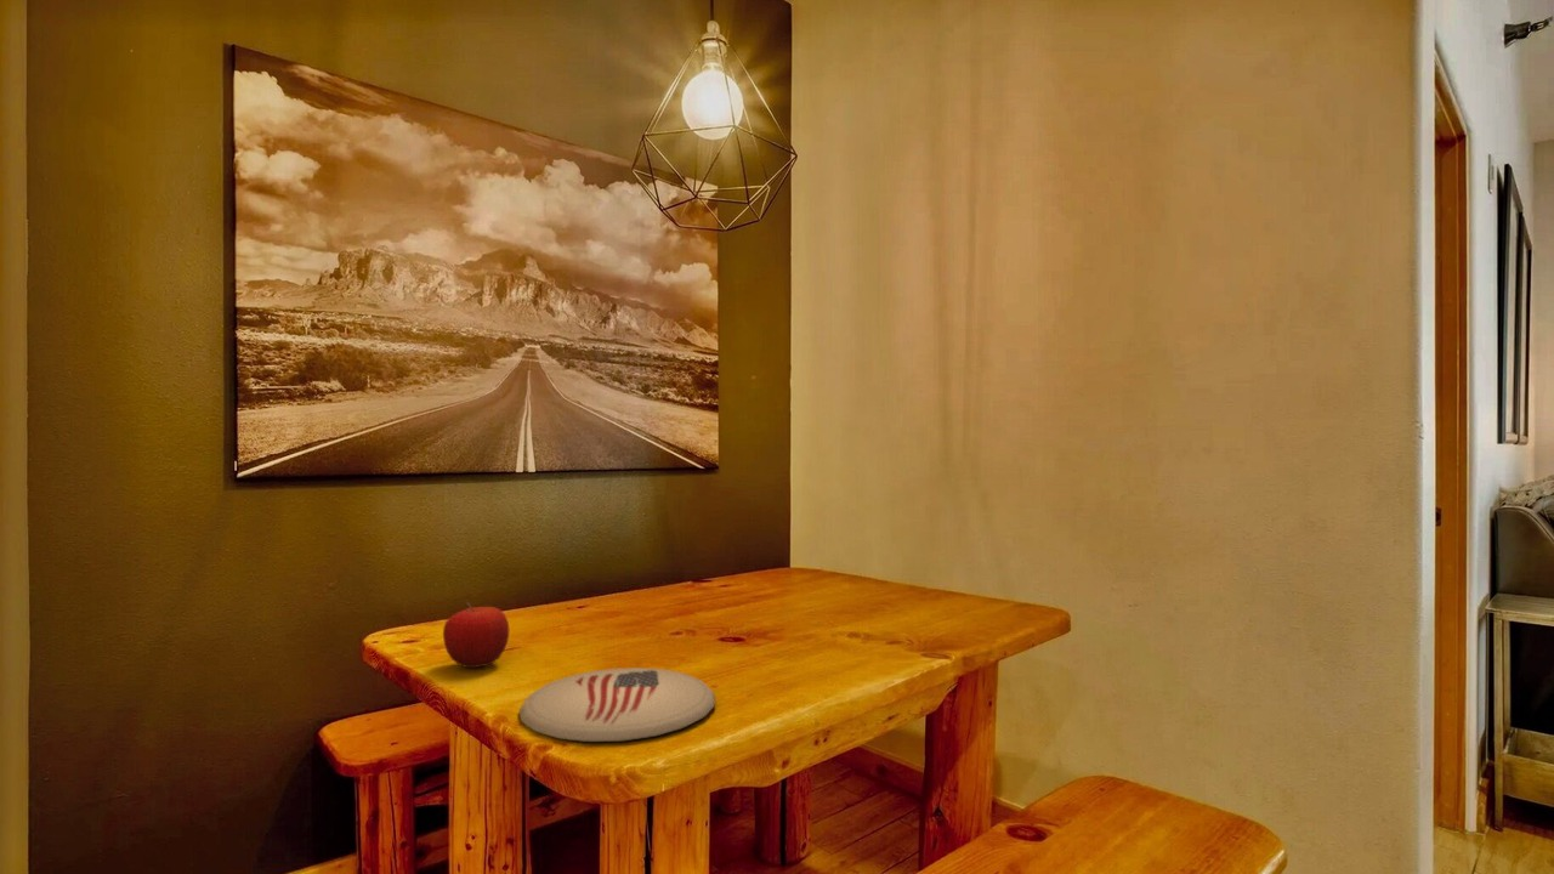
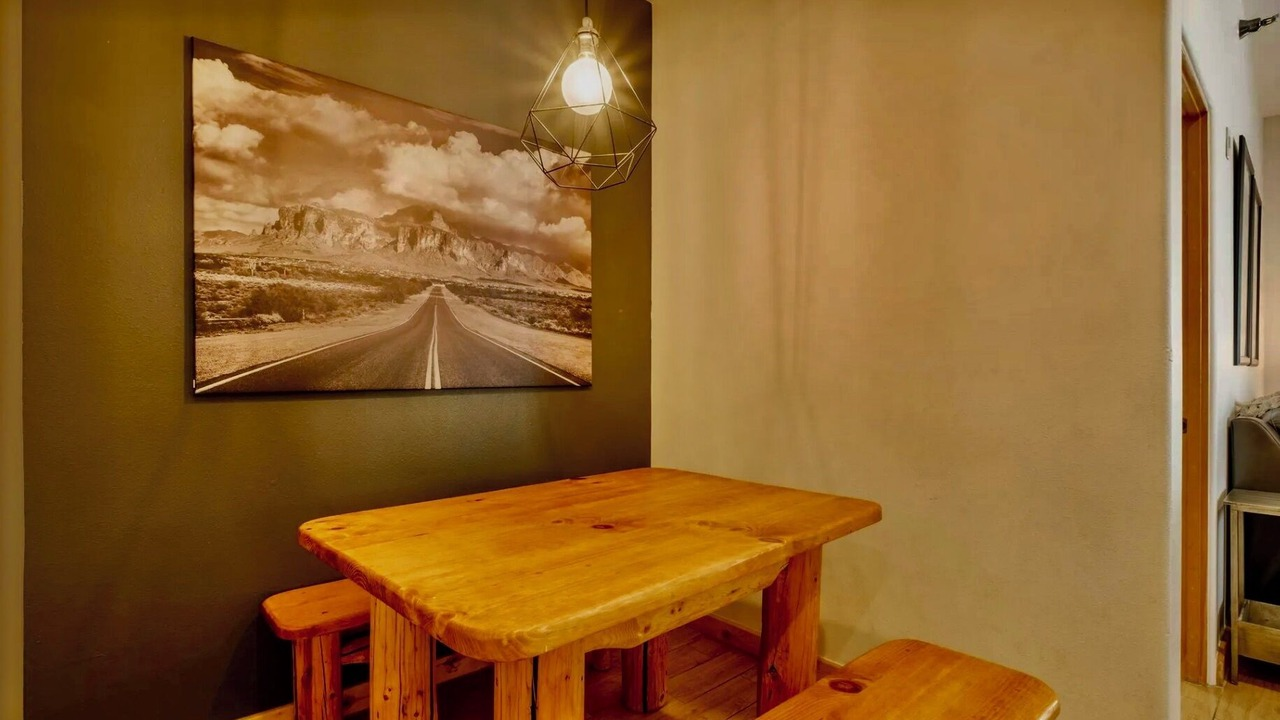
- fruit (476, 634)
- plate (619, 698)
